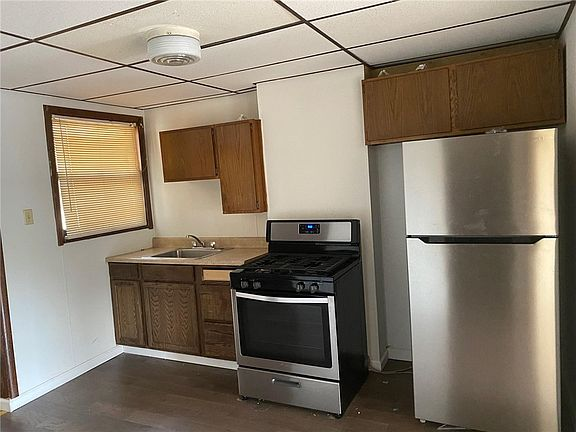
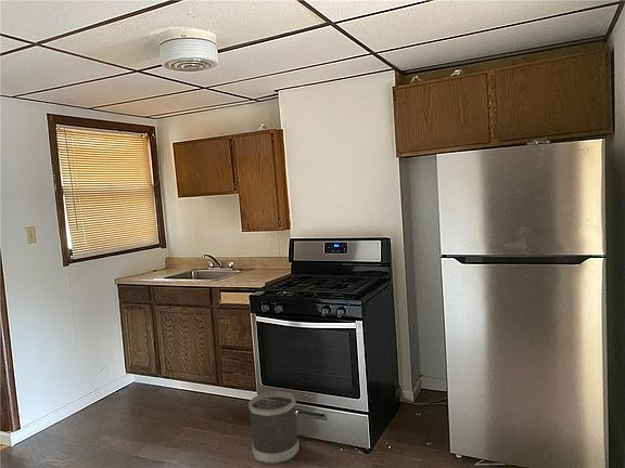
+ wastebasket (273, 426)
